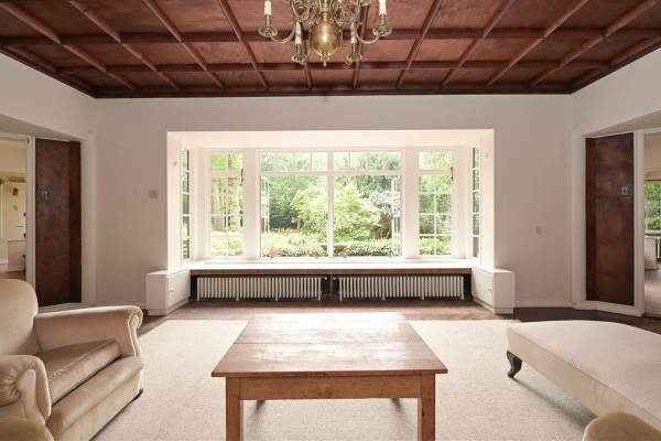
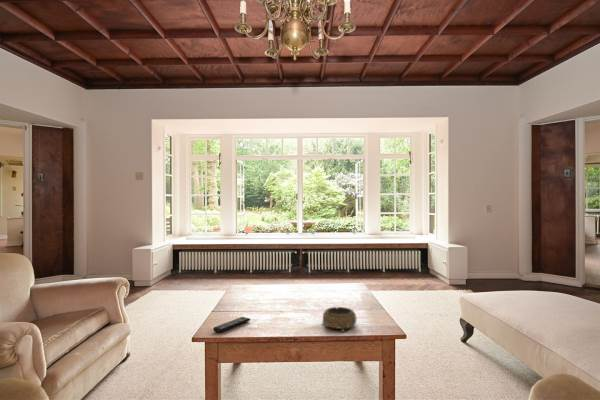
+ decorative bowl (340, 317)
+ remote control (232, 324)
